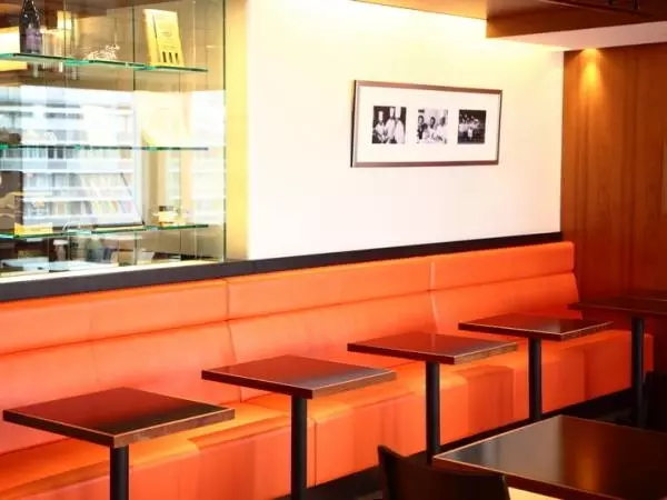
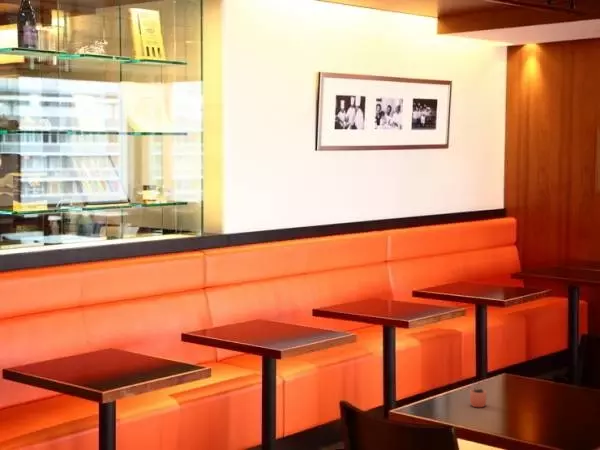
+ cocoa (478, 391)
